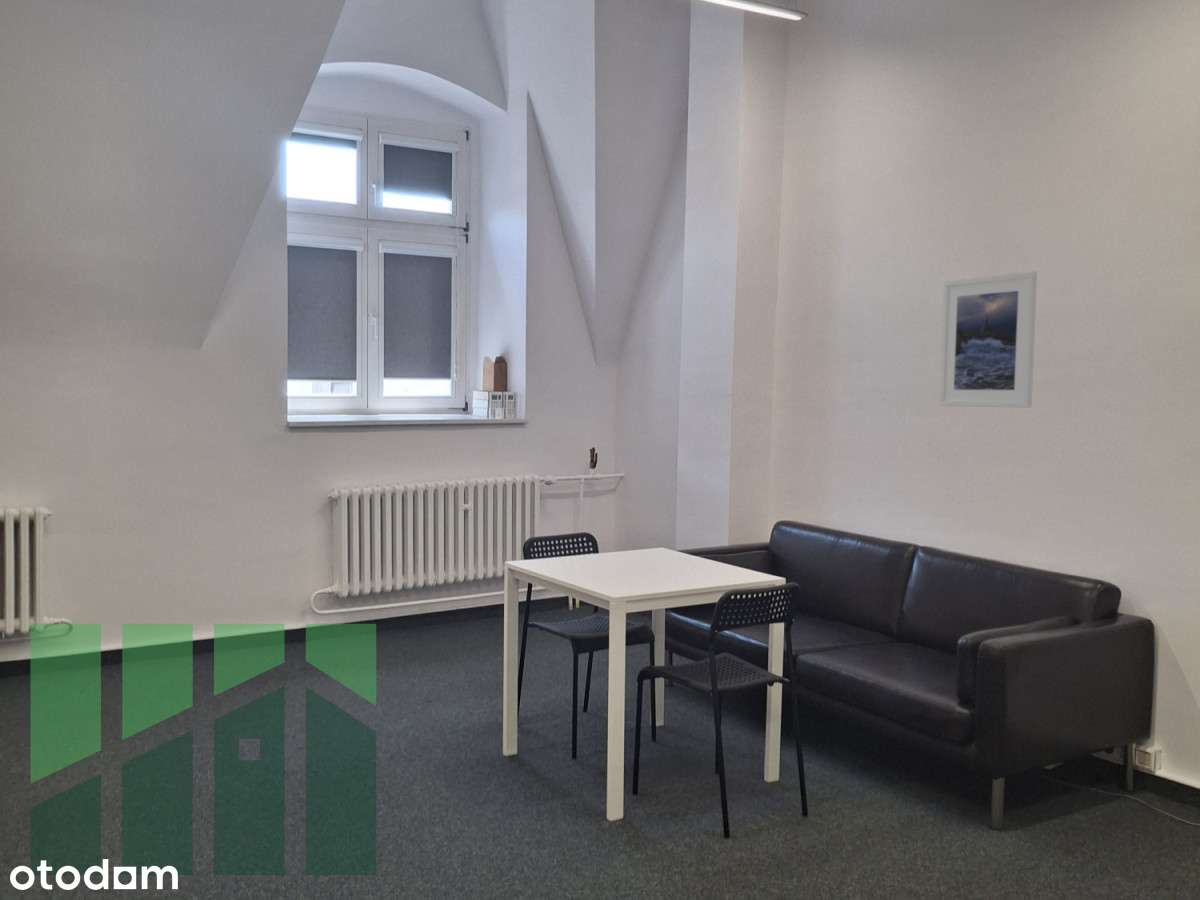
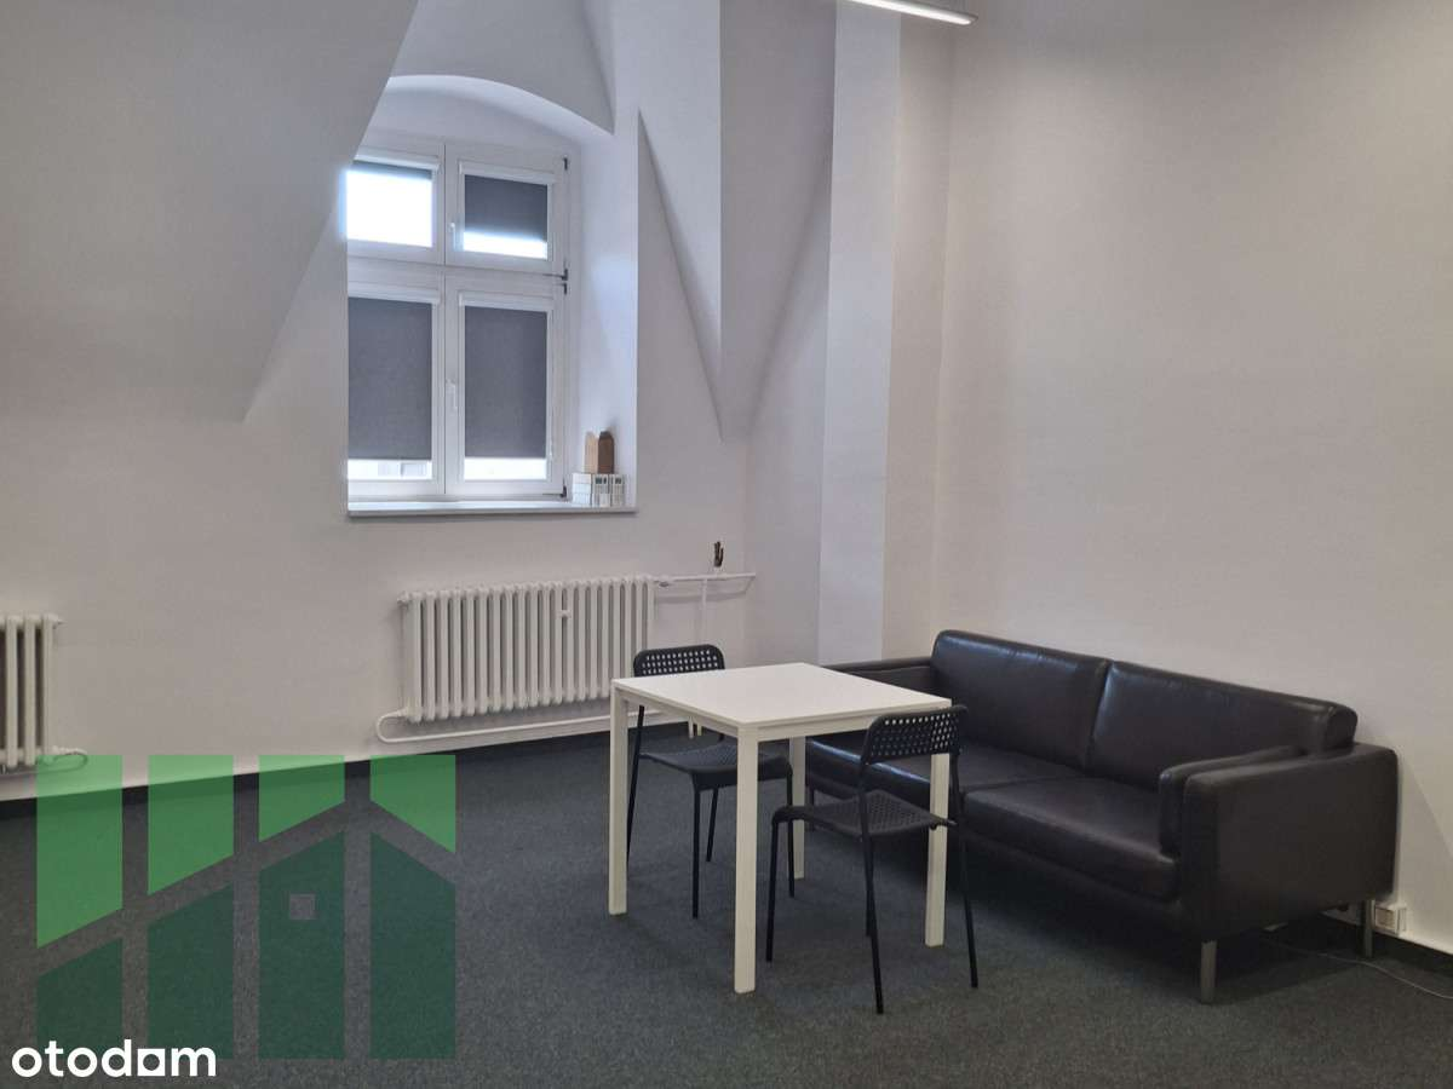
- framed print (985, 341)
